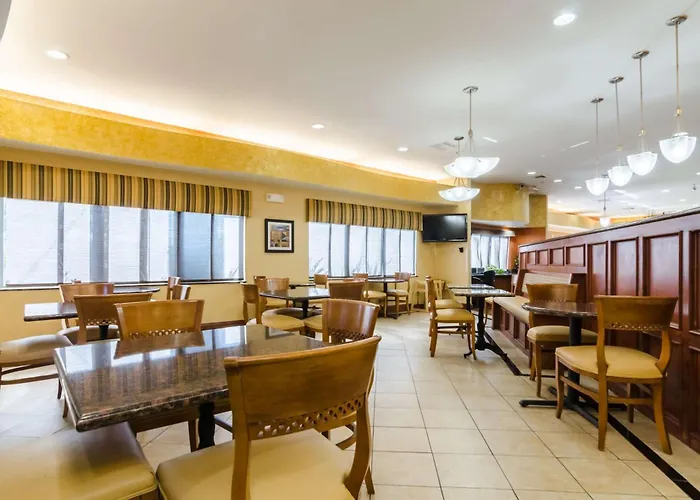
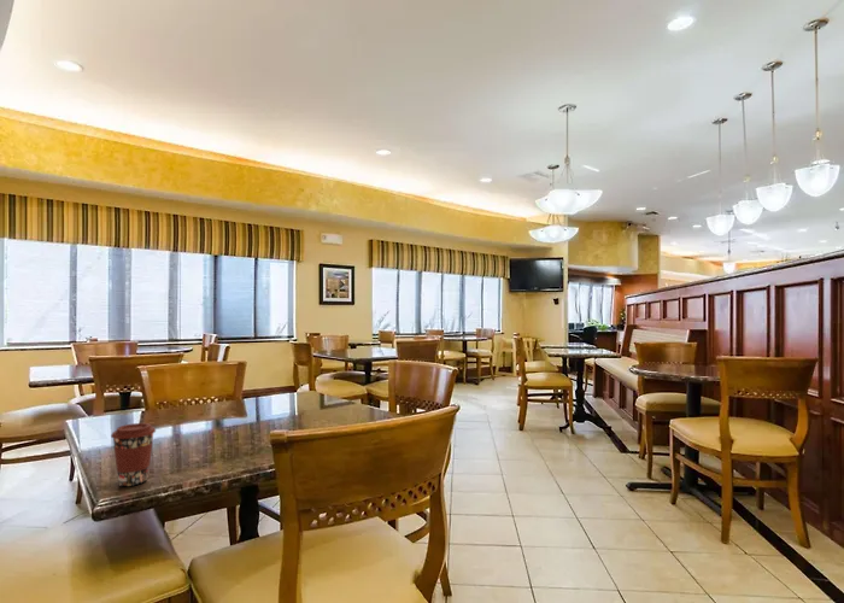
+ coffee cup (133, 453)
